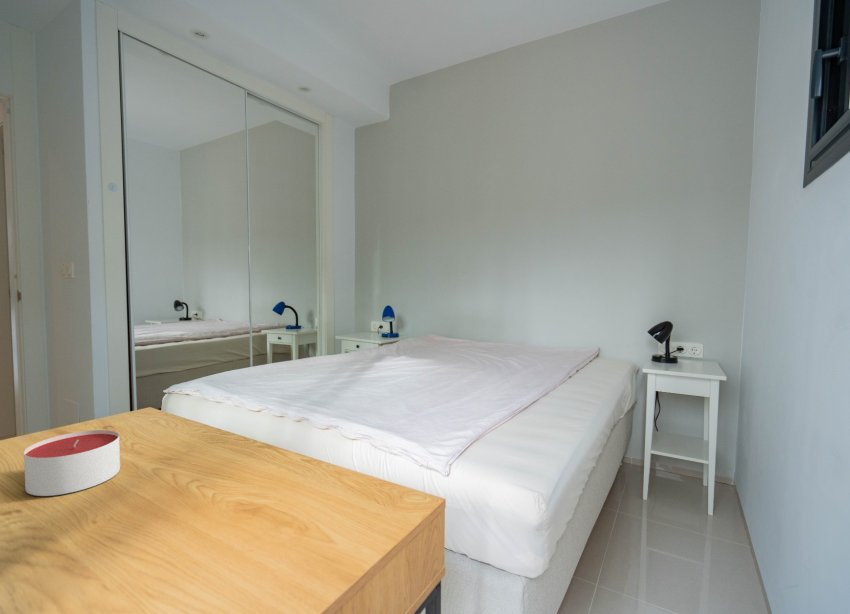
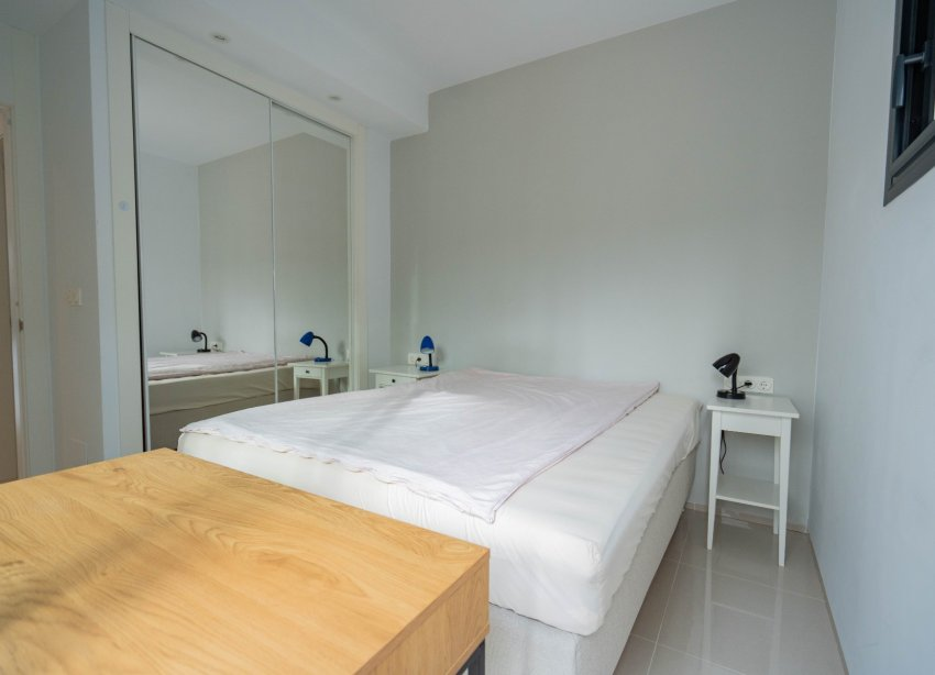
- candle (74, 459)
